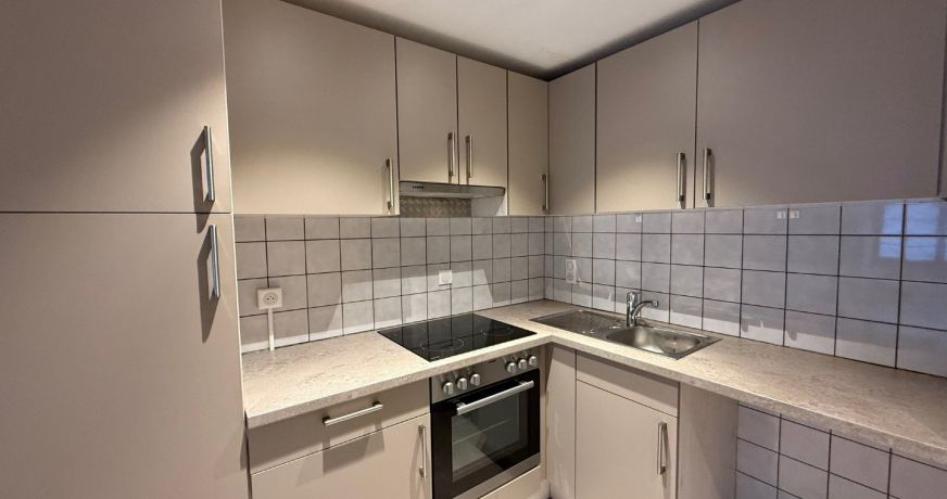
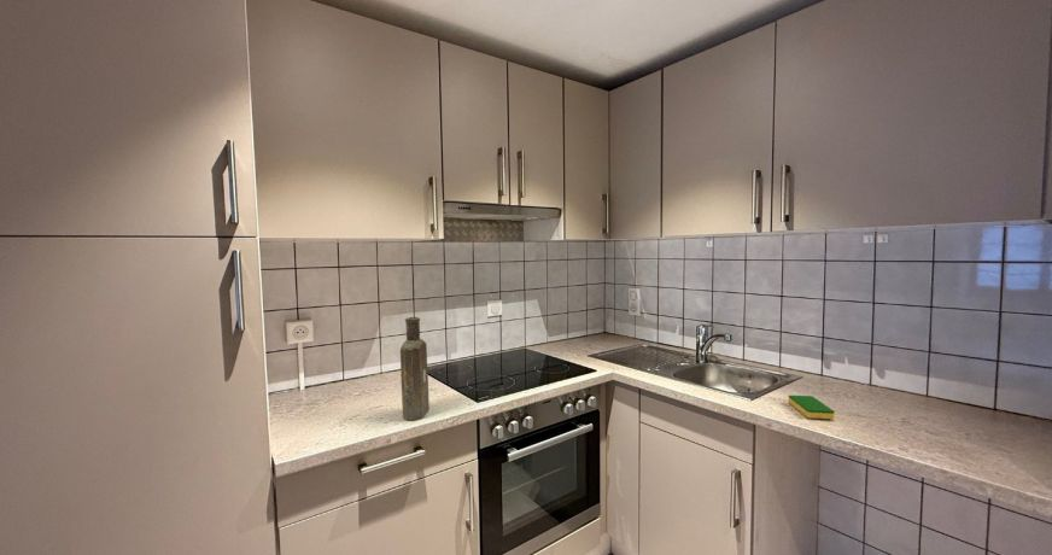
+ dish sponge (810, 405)
+ bottle (415, 364)
